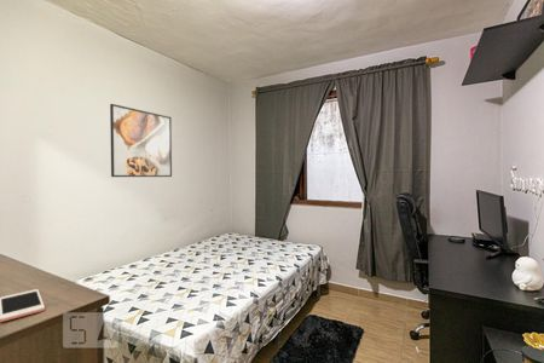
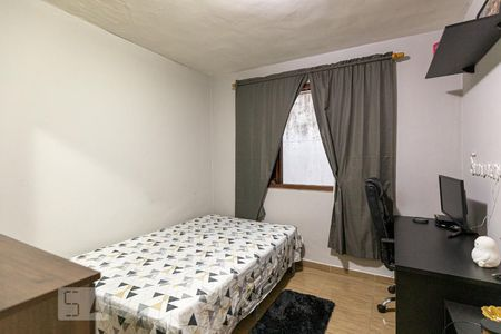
- cell phone (21, 304)
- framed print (144, 144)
